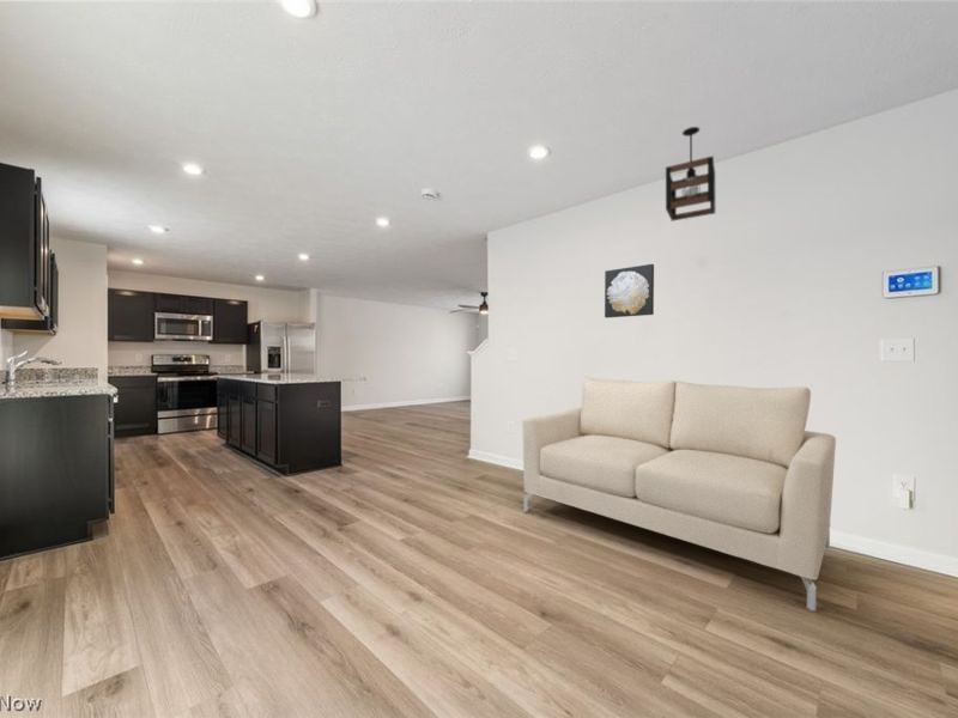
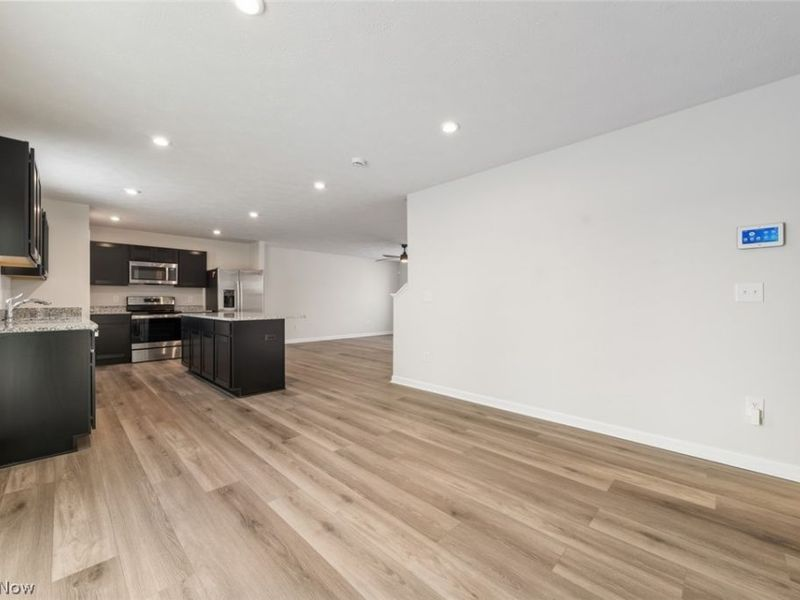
- wall art (627, 292)
- sofa (661, 455)
- pendant light (691, 171)
